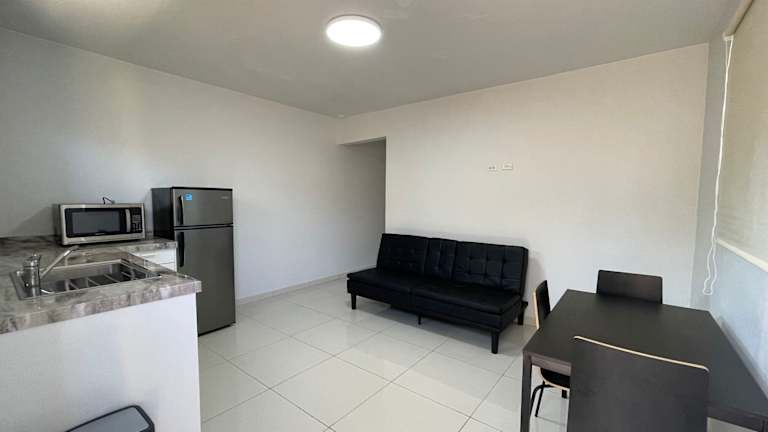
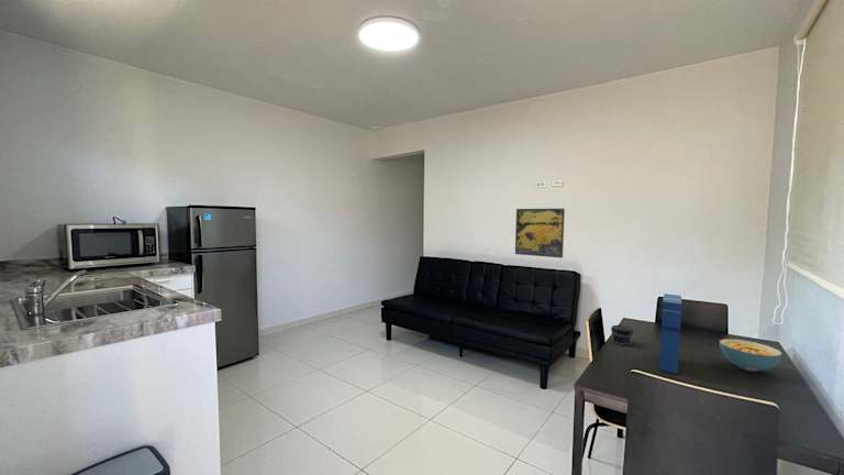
+ cereal box (670, 331)
+ jar (621, 334)
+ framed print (538, 232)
+ cereal bowl (748, 357)
